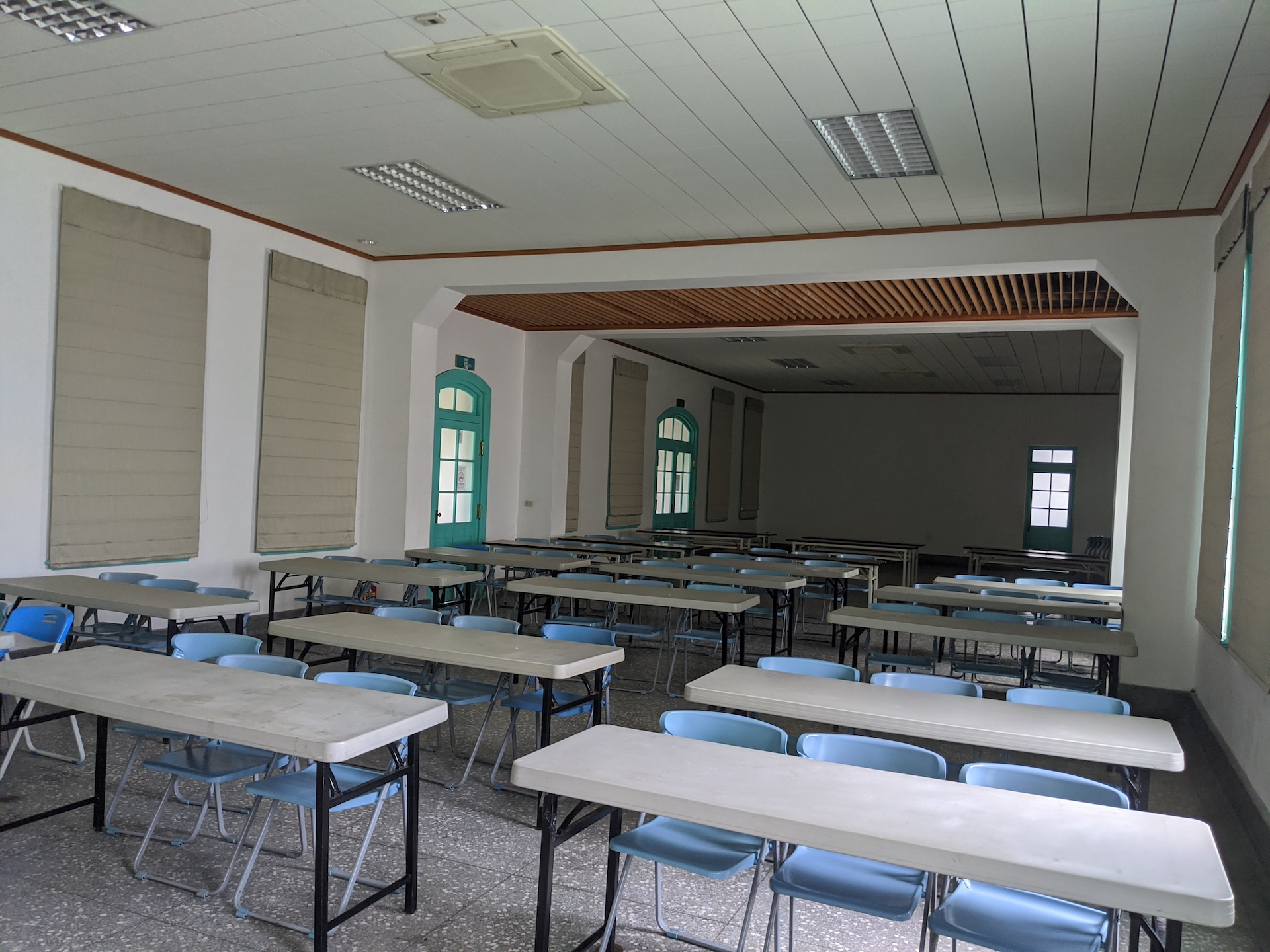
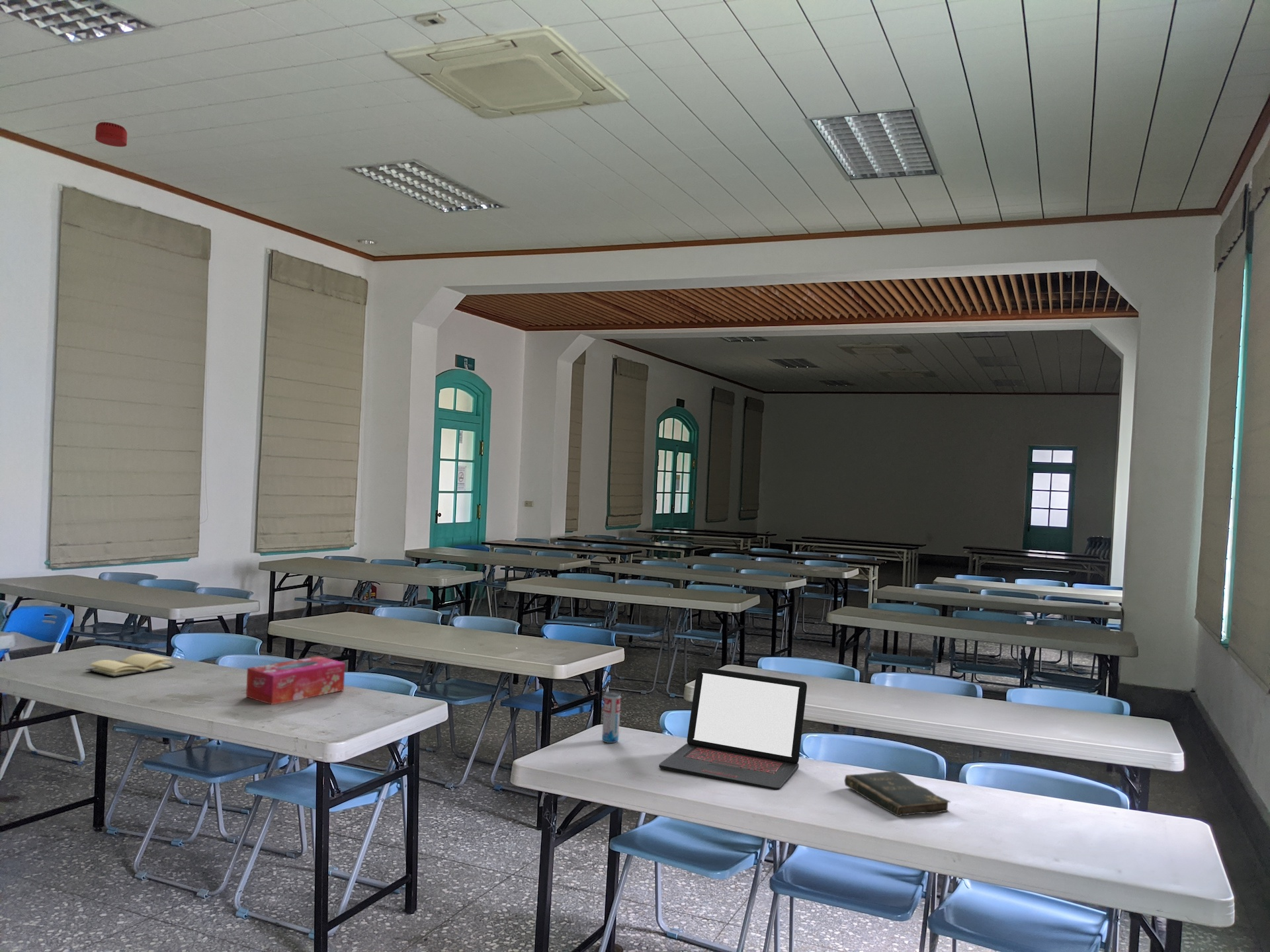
+ tissue box (296, 679)
+ smoke detector (111, 134)
+ beverage can (611, 717)
+ laptop (734, 725)
+ bible (896, 793)
+ book (130, 664)
